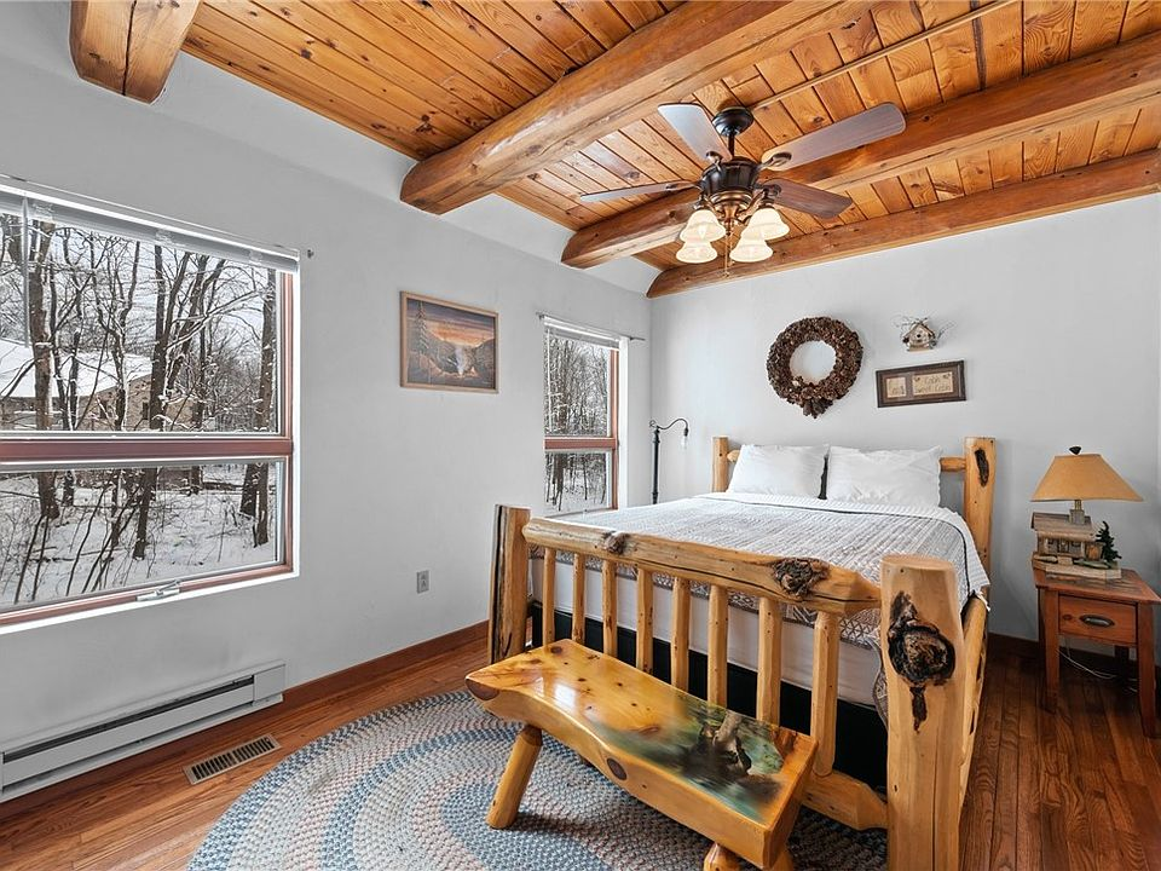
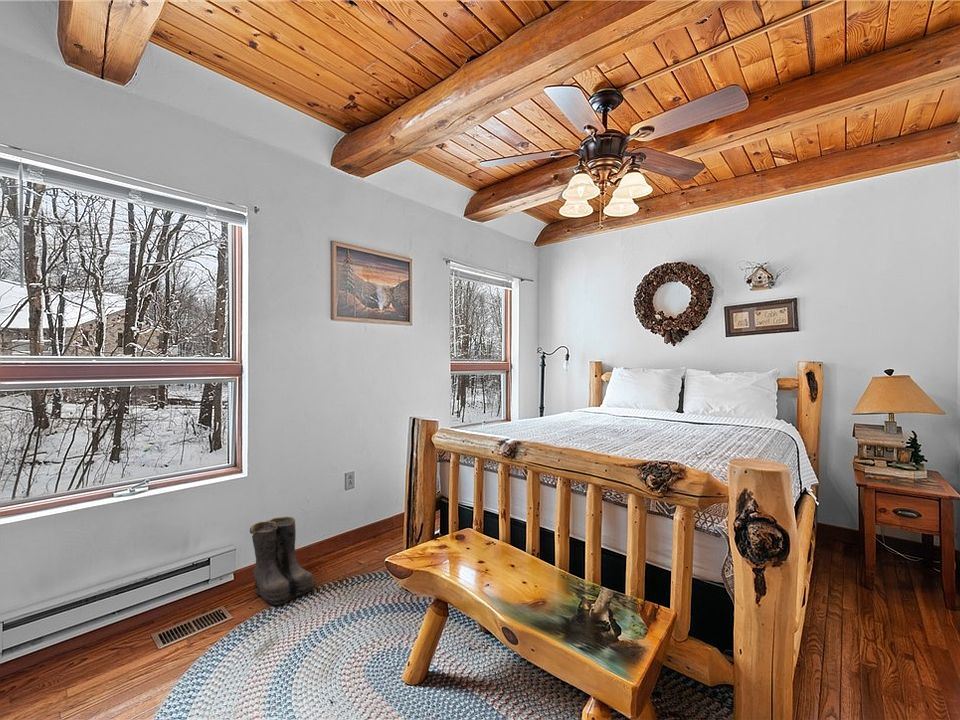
+ boots (280, 556)
